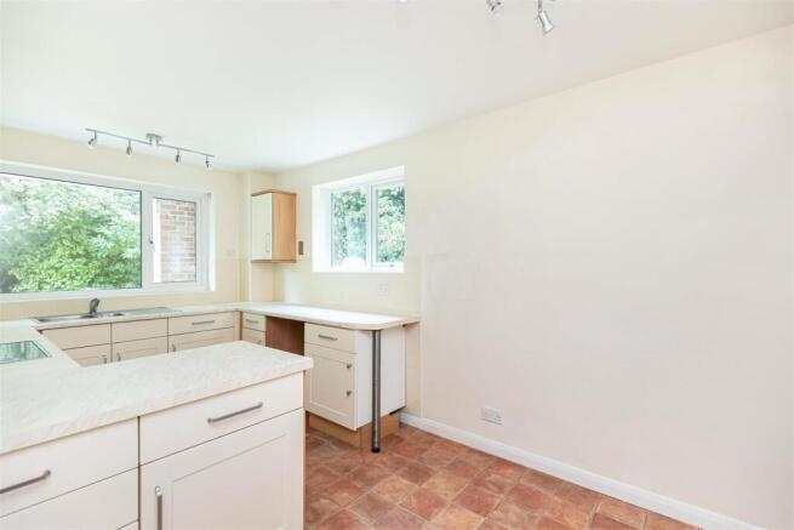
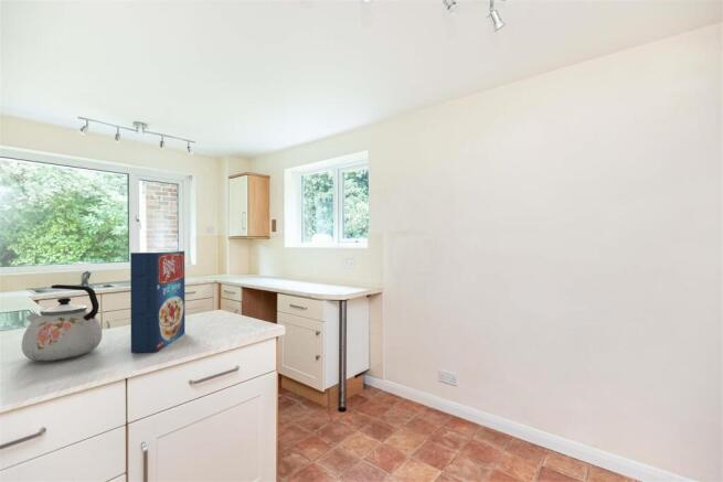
+ cereal box (160, 297)
+ kettle (63, 319)
